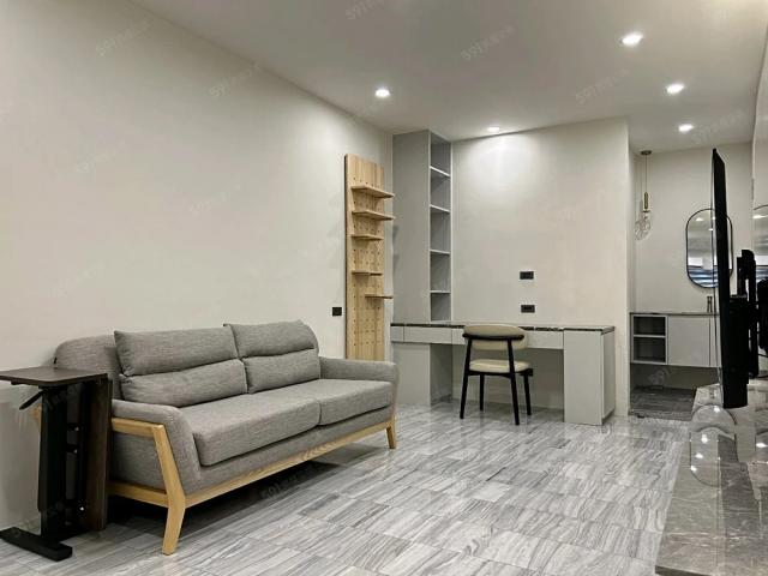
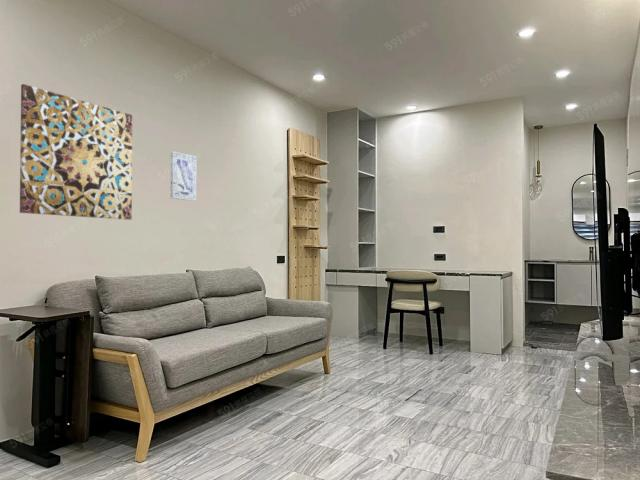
+ wall art (183, 176)
+ wall art (81, 158)
